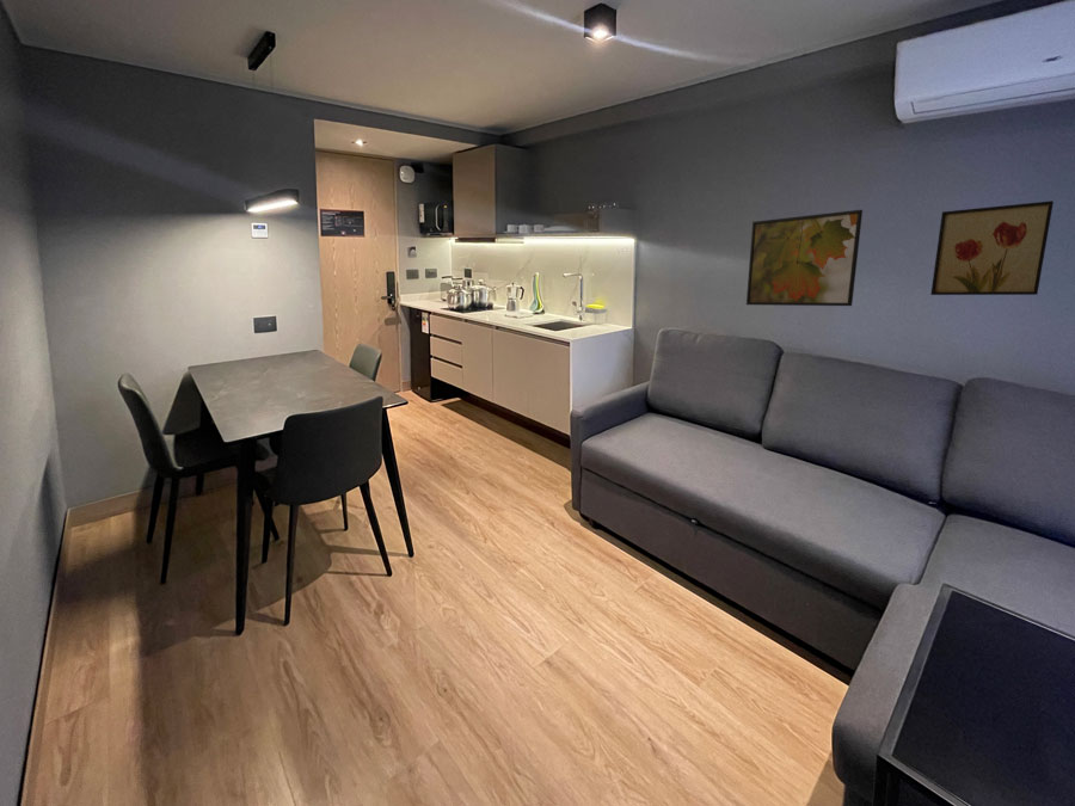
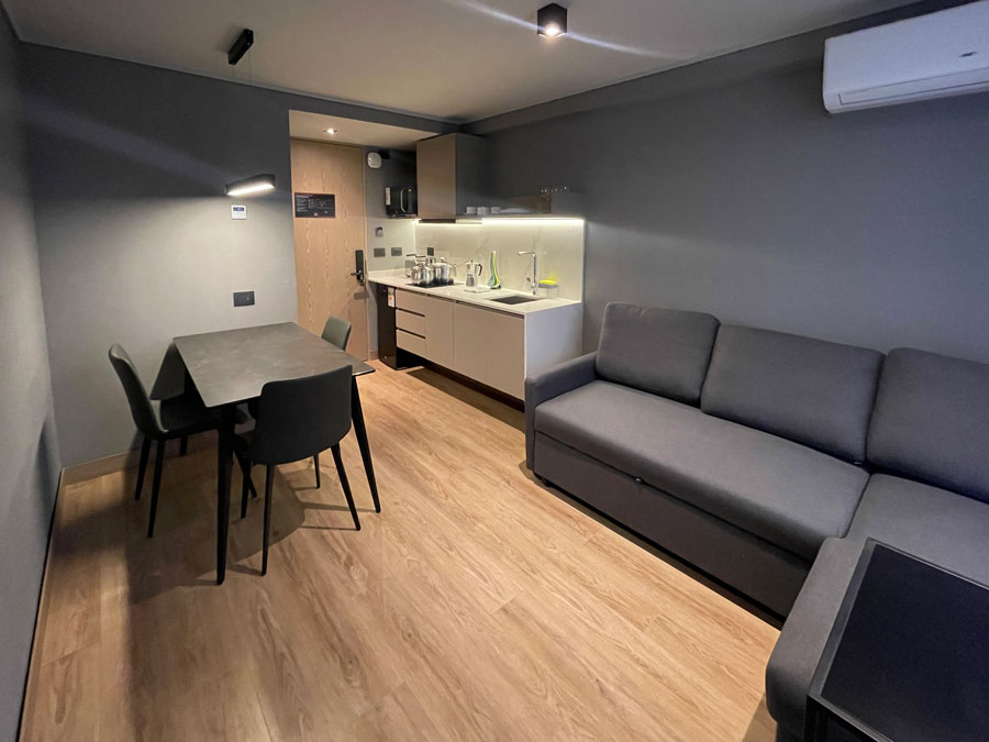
- wall art (988, 251)
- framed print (799, 262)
